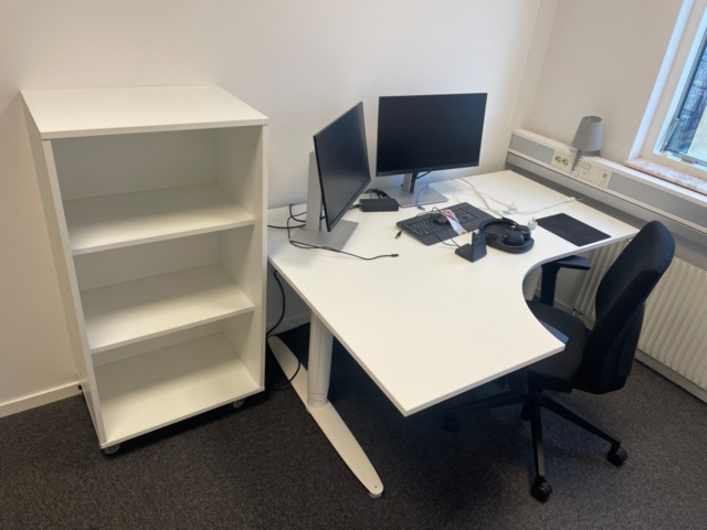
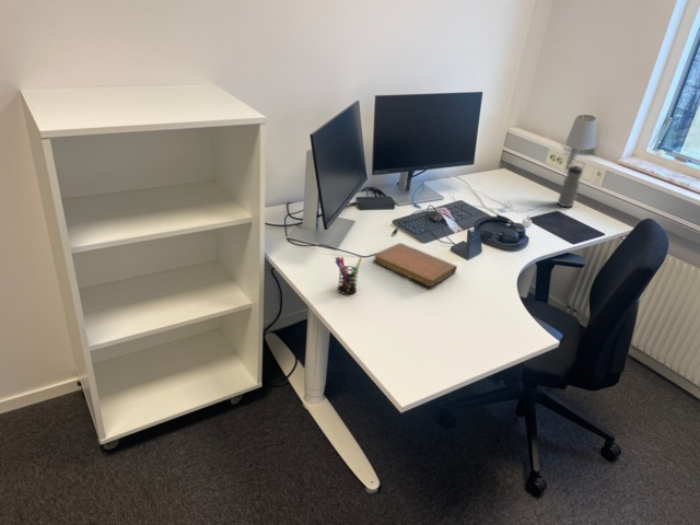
+ notebook (415, 262)
+ pen holder (349, 273)
+ water bottle (570, 185)
